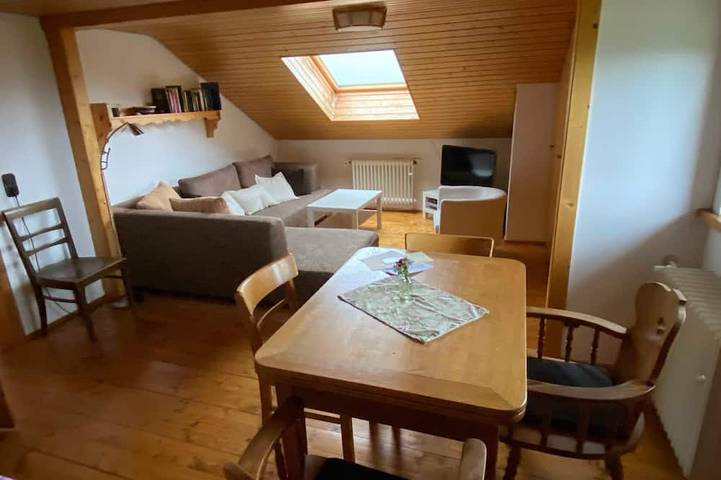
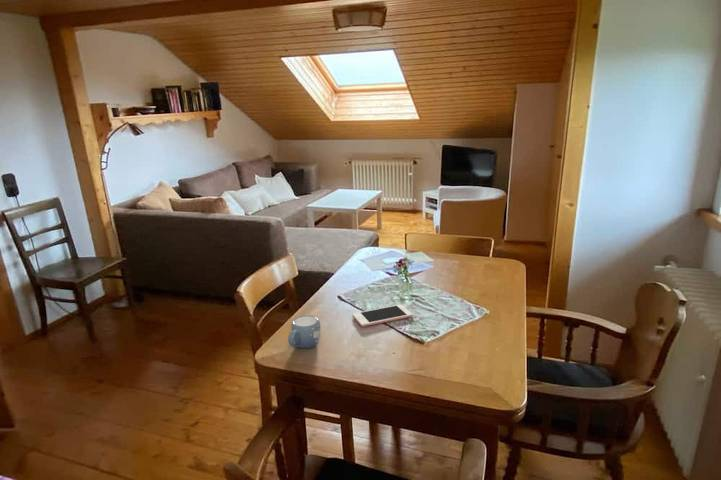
+ cell phone (382, 315)
+ mug (302, 335)
